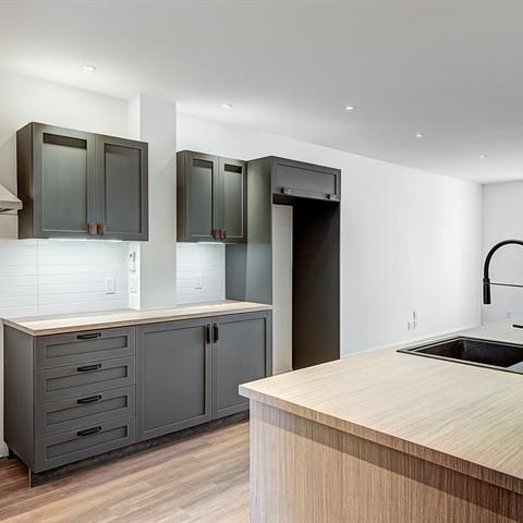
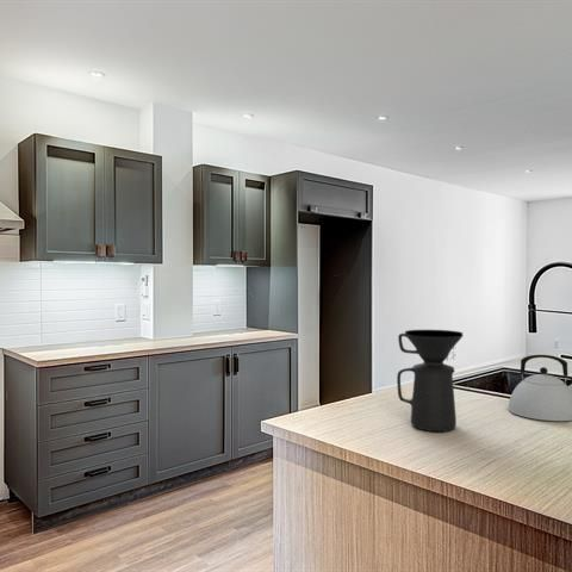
+ coffee maker (433, 379)
+ kettle (545, 384)
